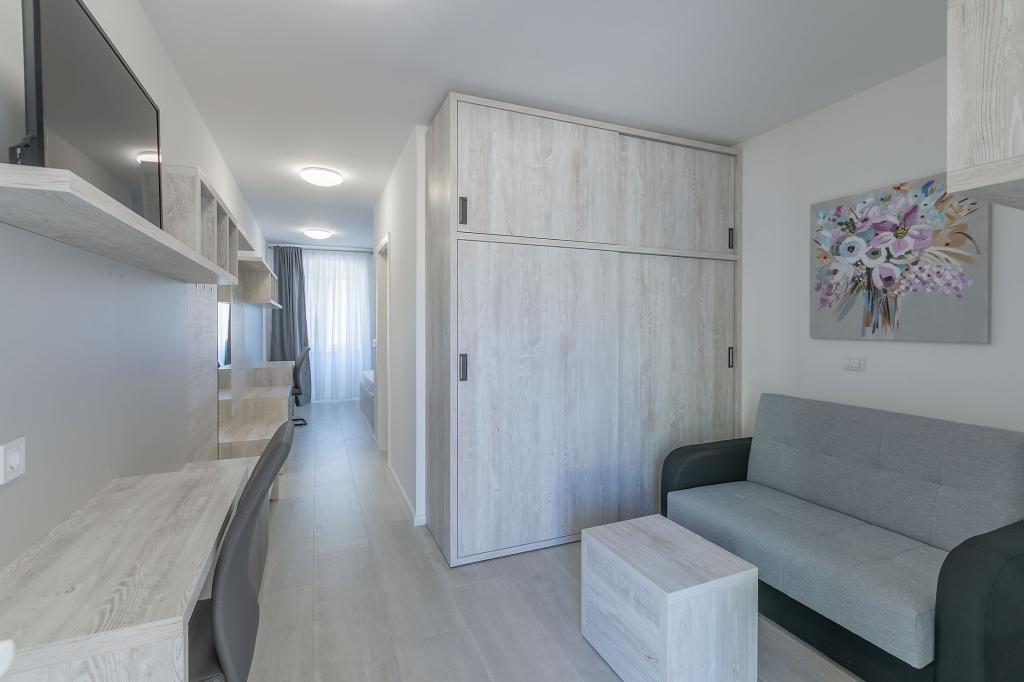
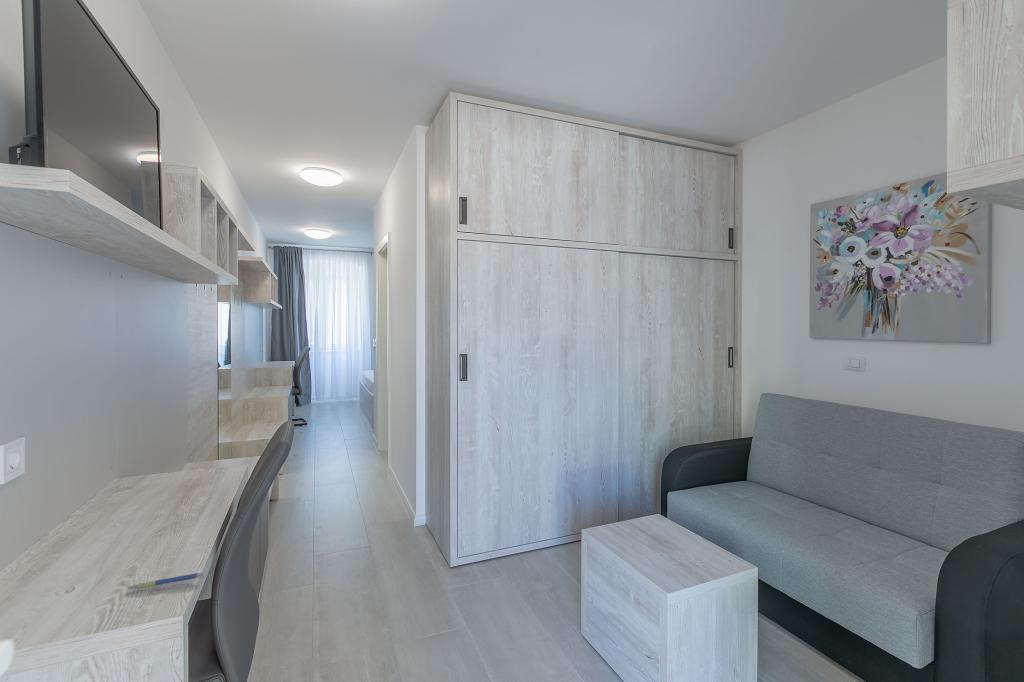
+ pen (165, 581)
